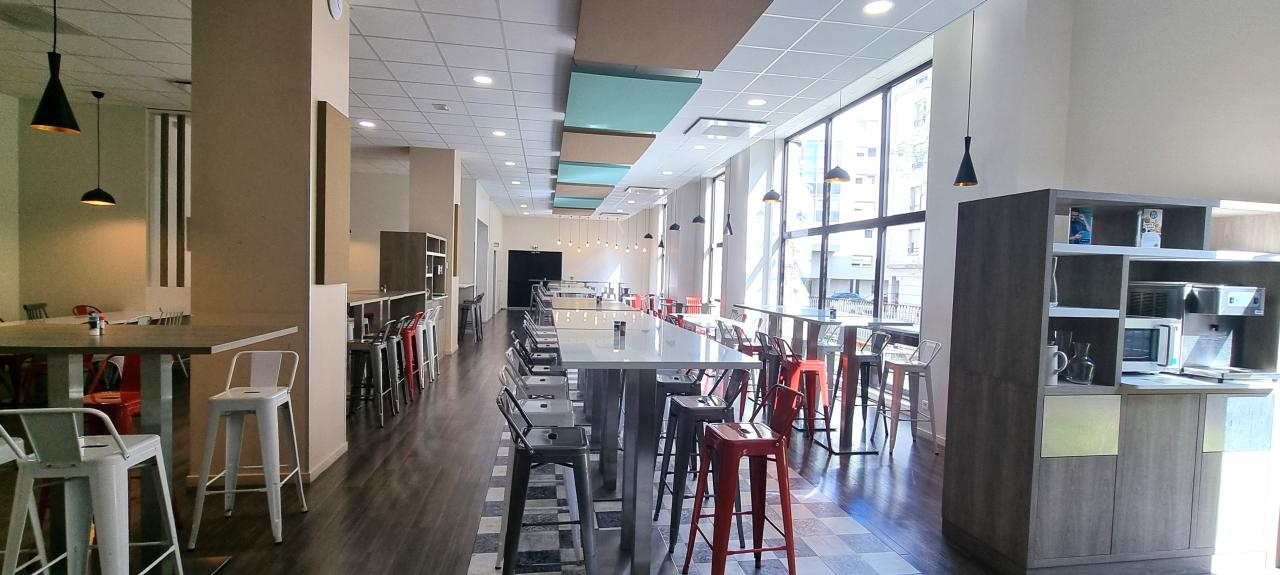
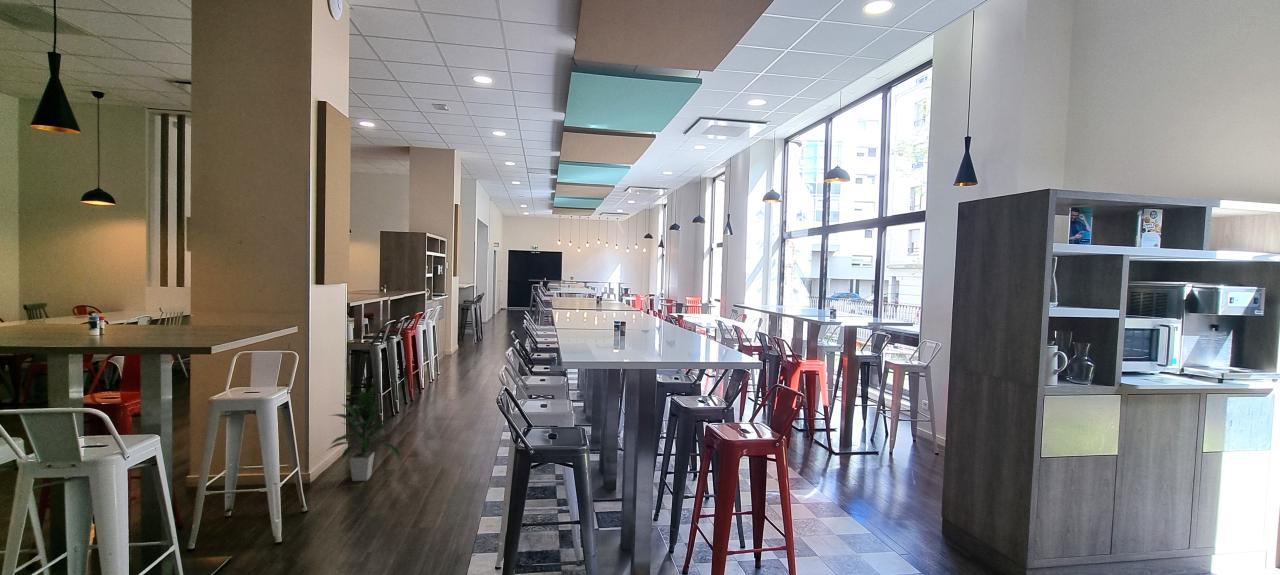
+ indoor plant (364, 434)
